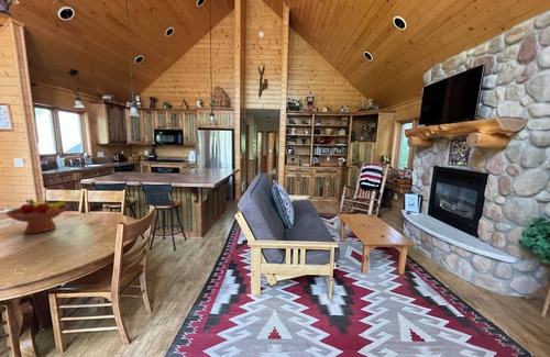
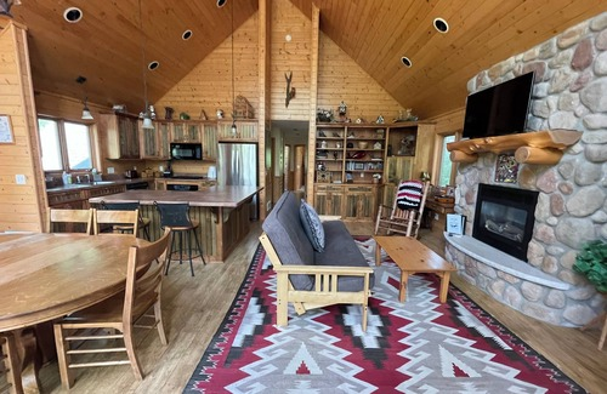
- fruit bowl (38, 215)
